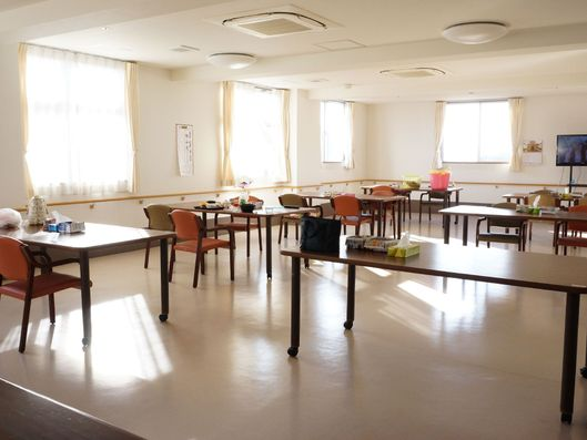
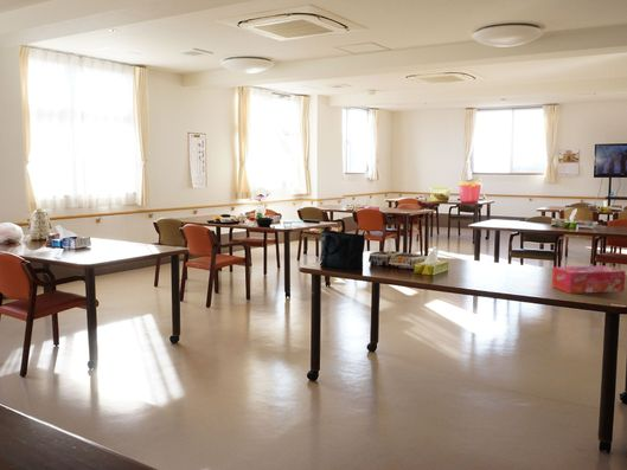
+ tissue box (588, 278)
